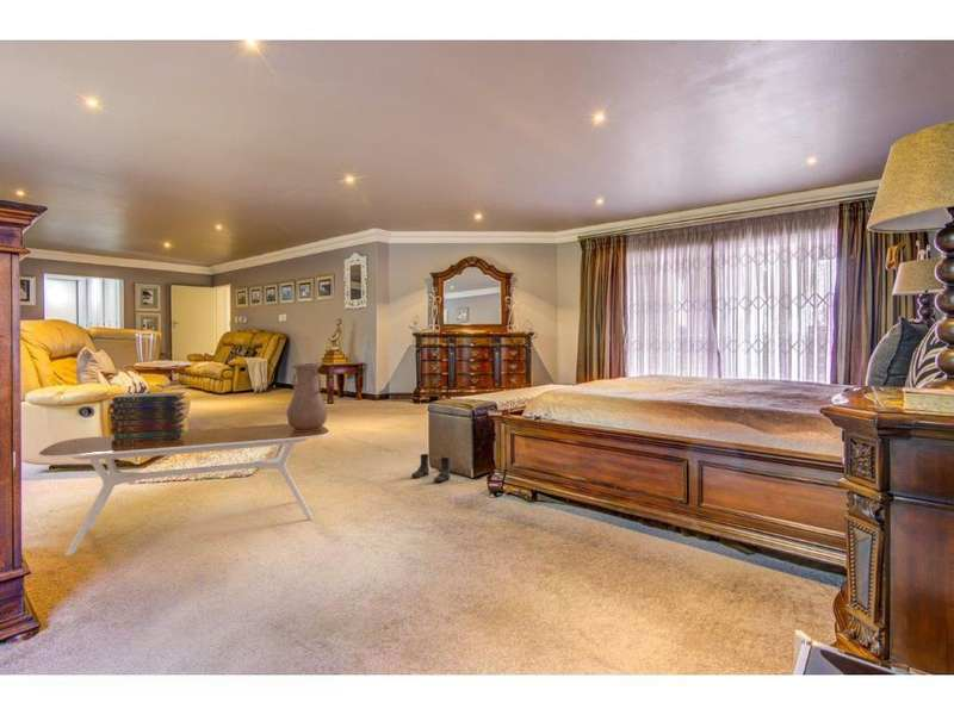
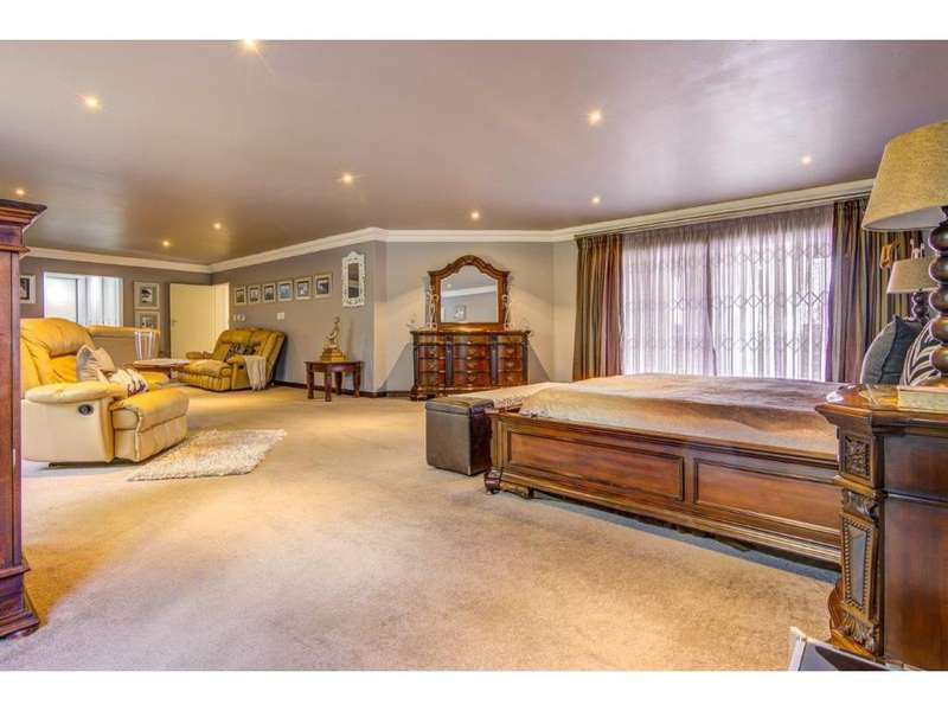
- vase (306, 396)
- boots (428, 467)
- book stack (150, 416)
- coffee table (200, 472)
